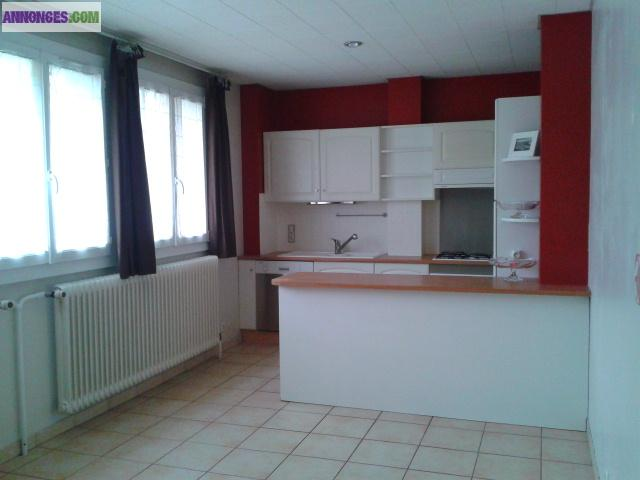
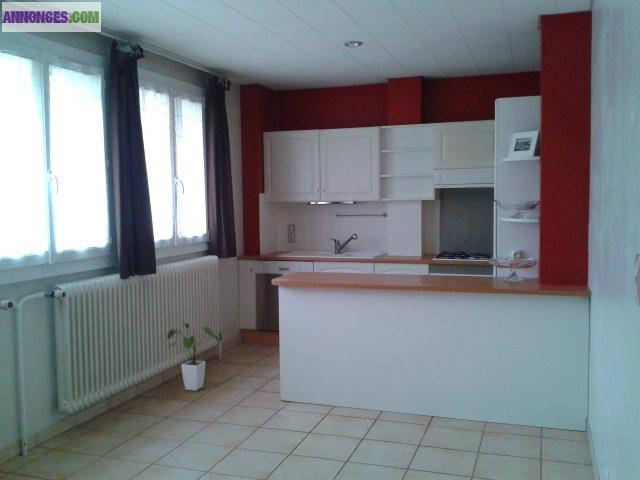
+ house plant (195, 355)
